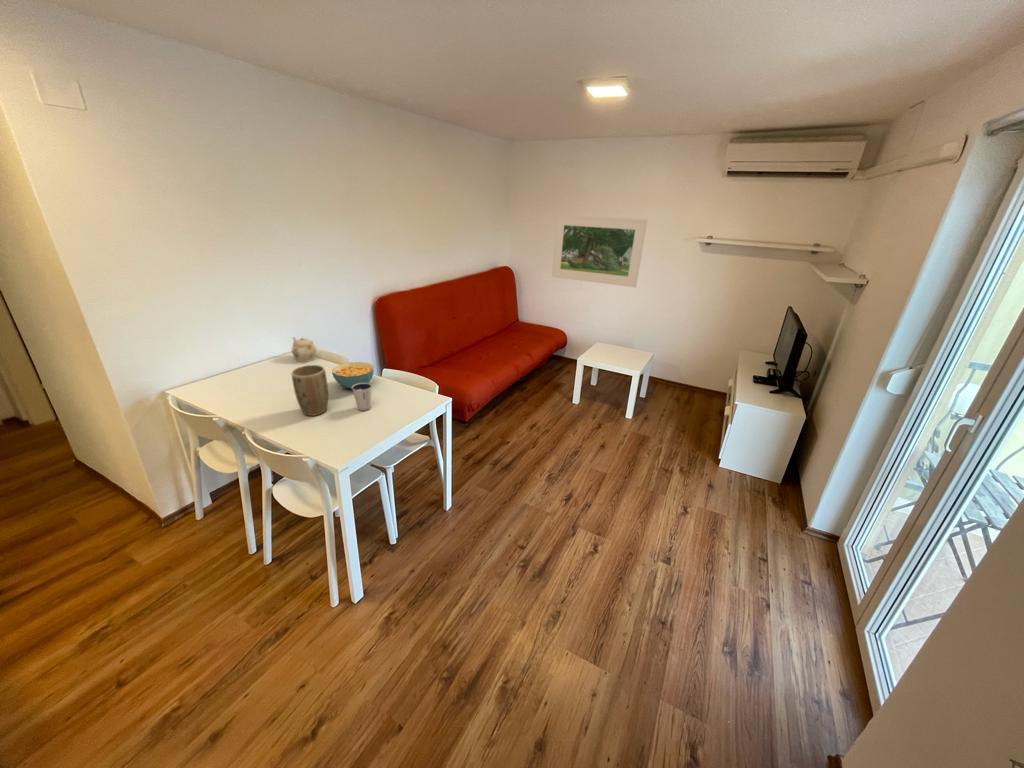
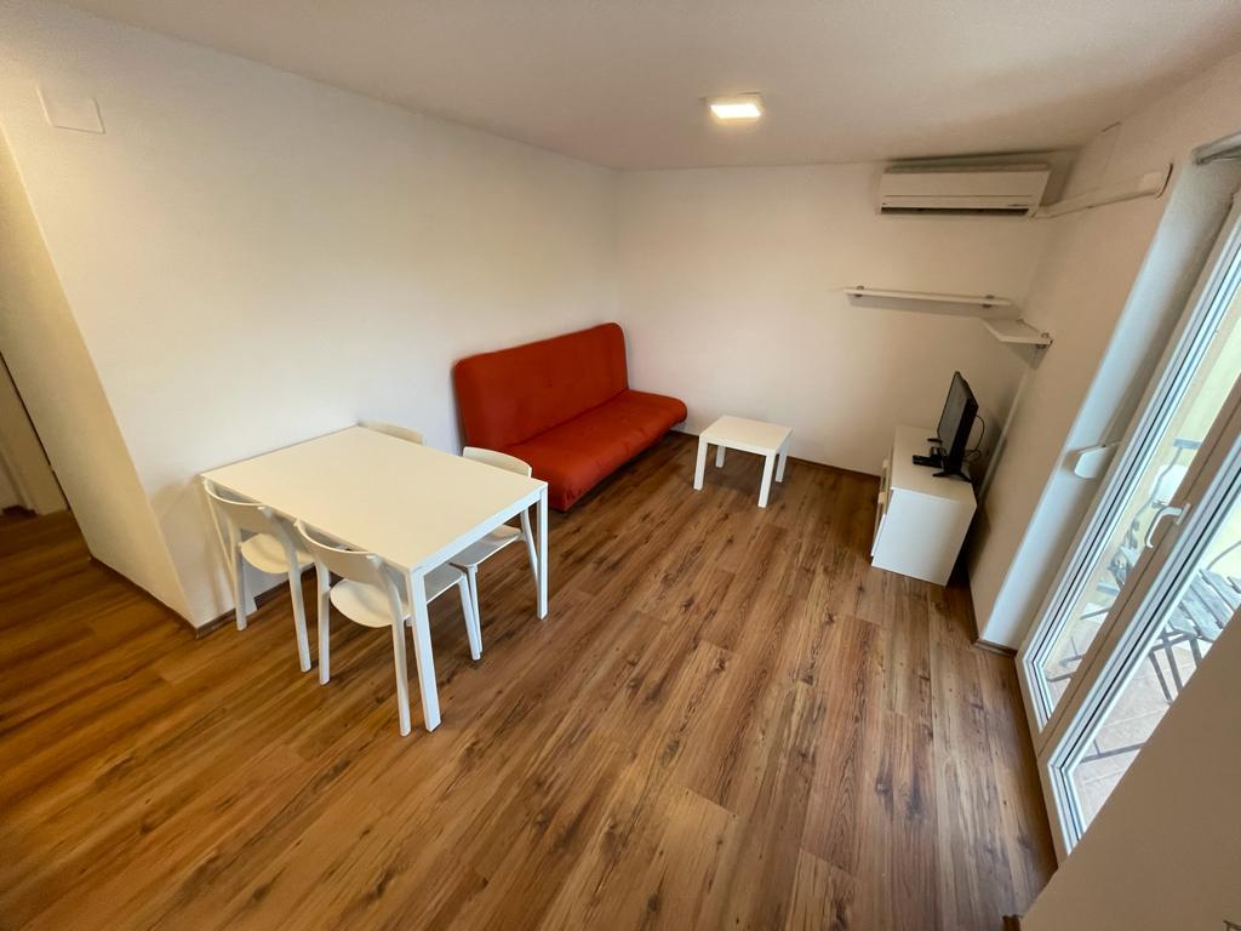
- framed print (595, 250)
- cereal bowl (354, 377)
- teapot (304, 348)
- dixie cup (363, 397)
- plant pot (311, 391)
